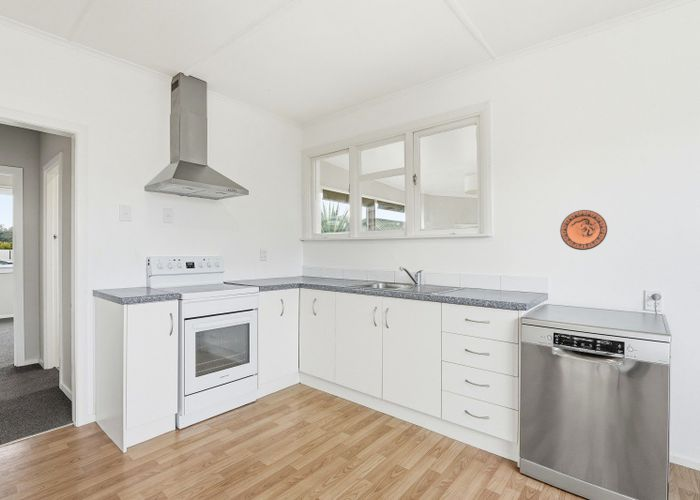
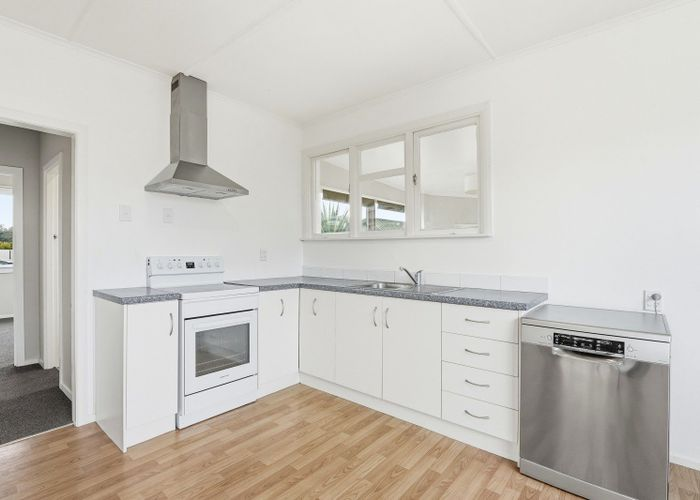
- decorative plate (582, 230)
